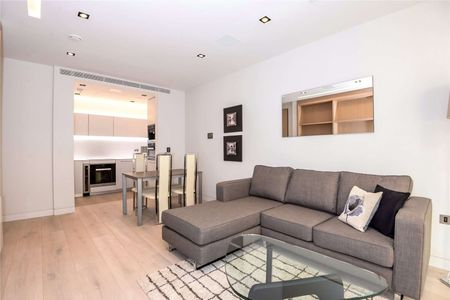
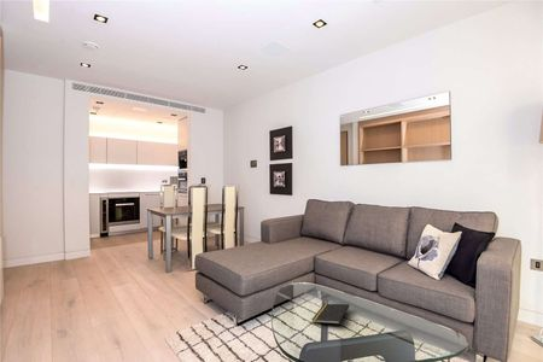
+ notepad (331, 313)
